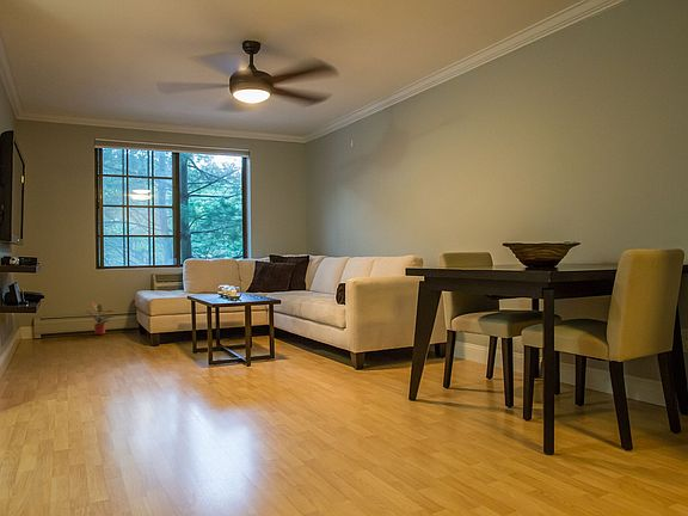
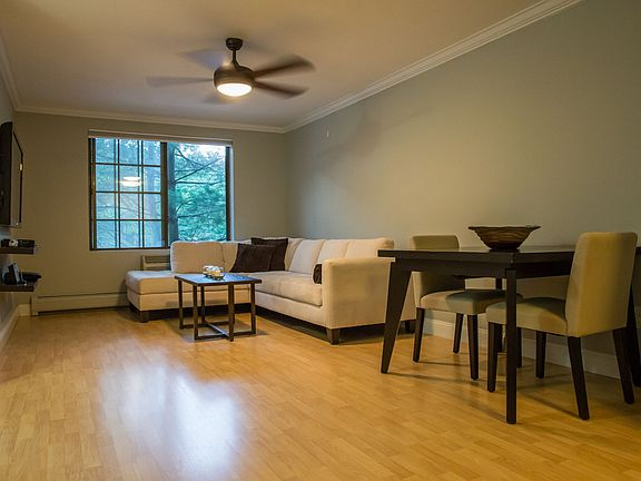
- potted plant (100, 318)
